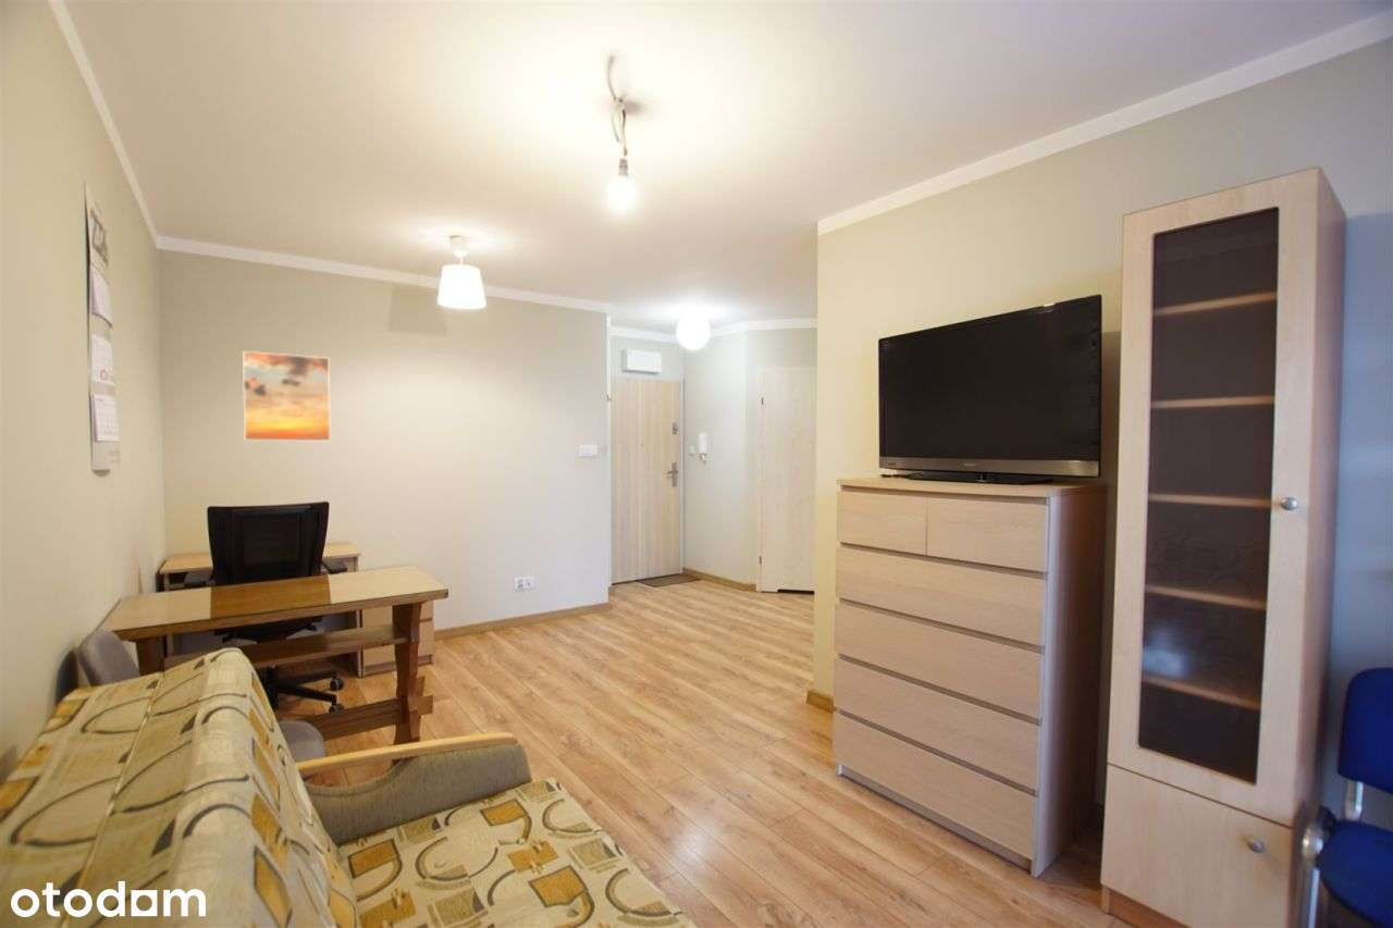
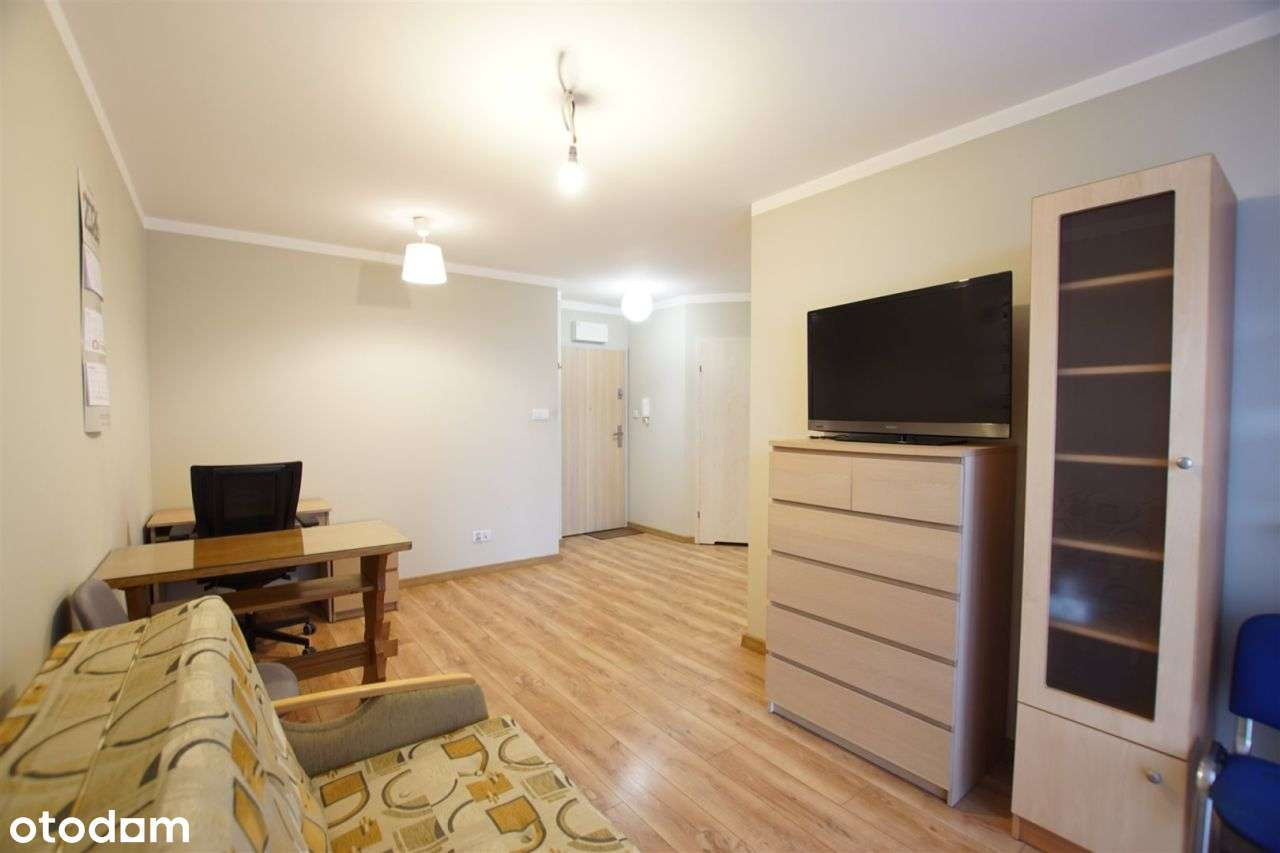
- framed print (287, 397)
